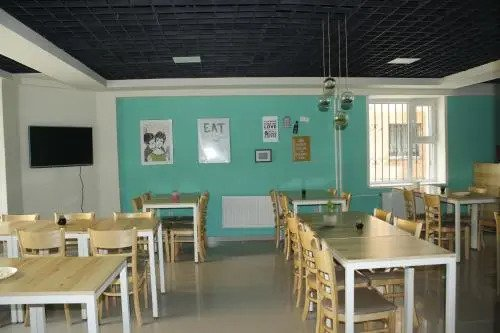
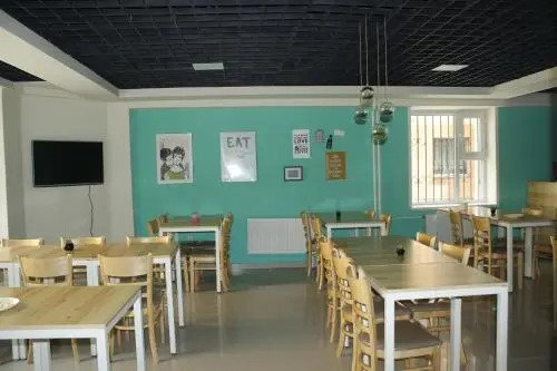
- potted plant (328, 211)
